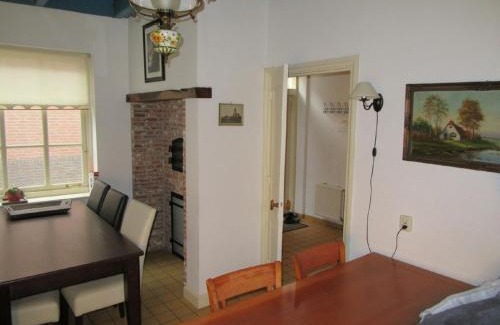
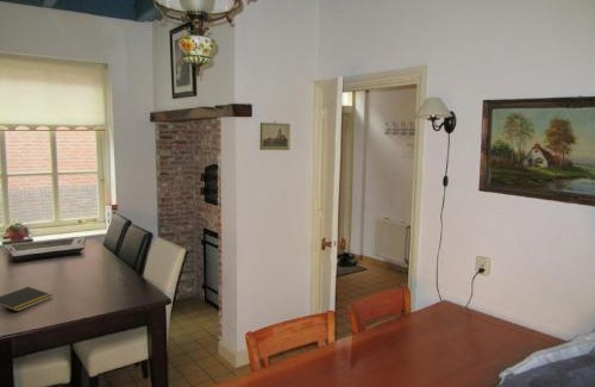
+ notepad (23, 298)
